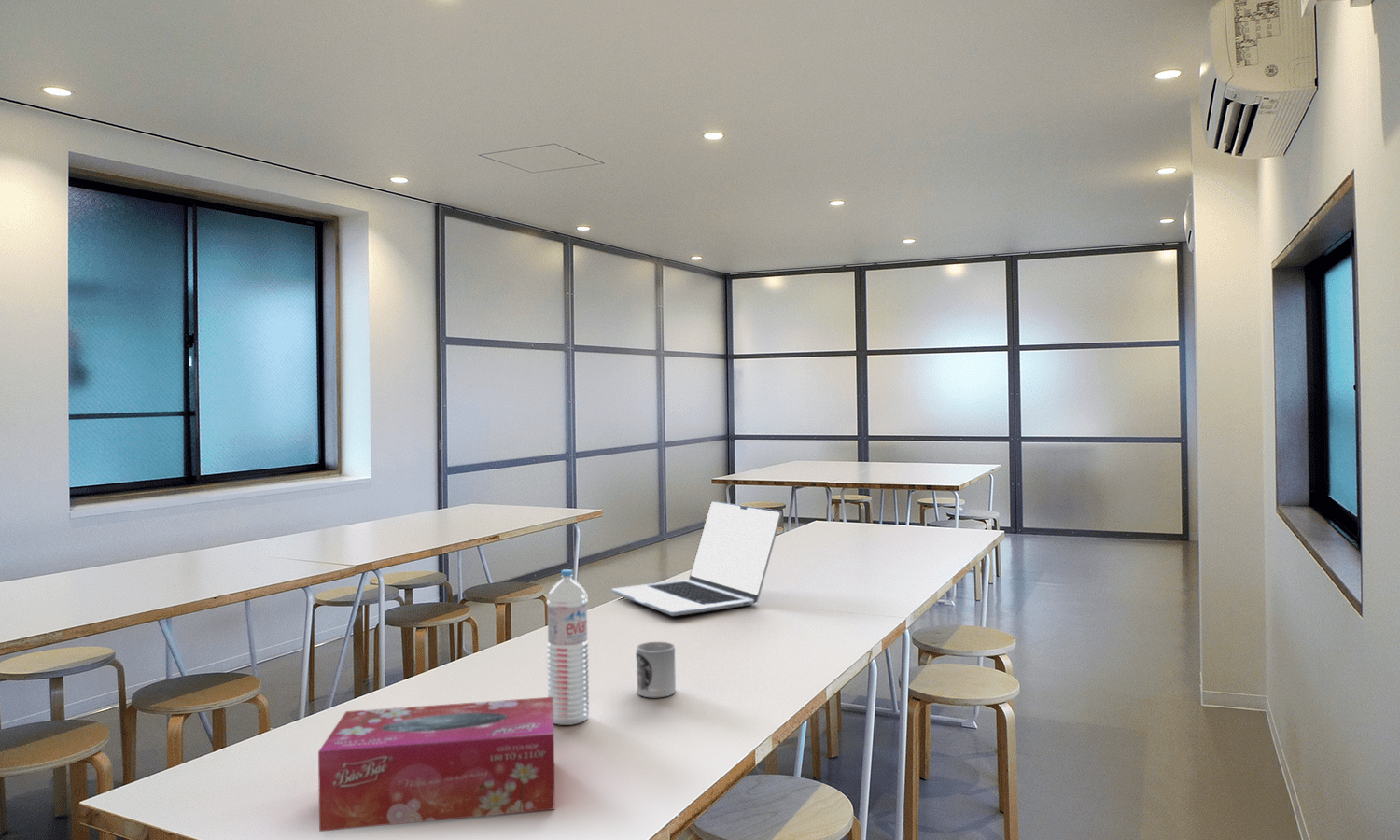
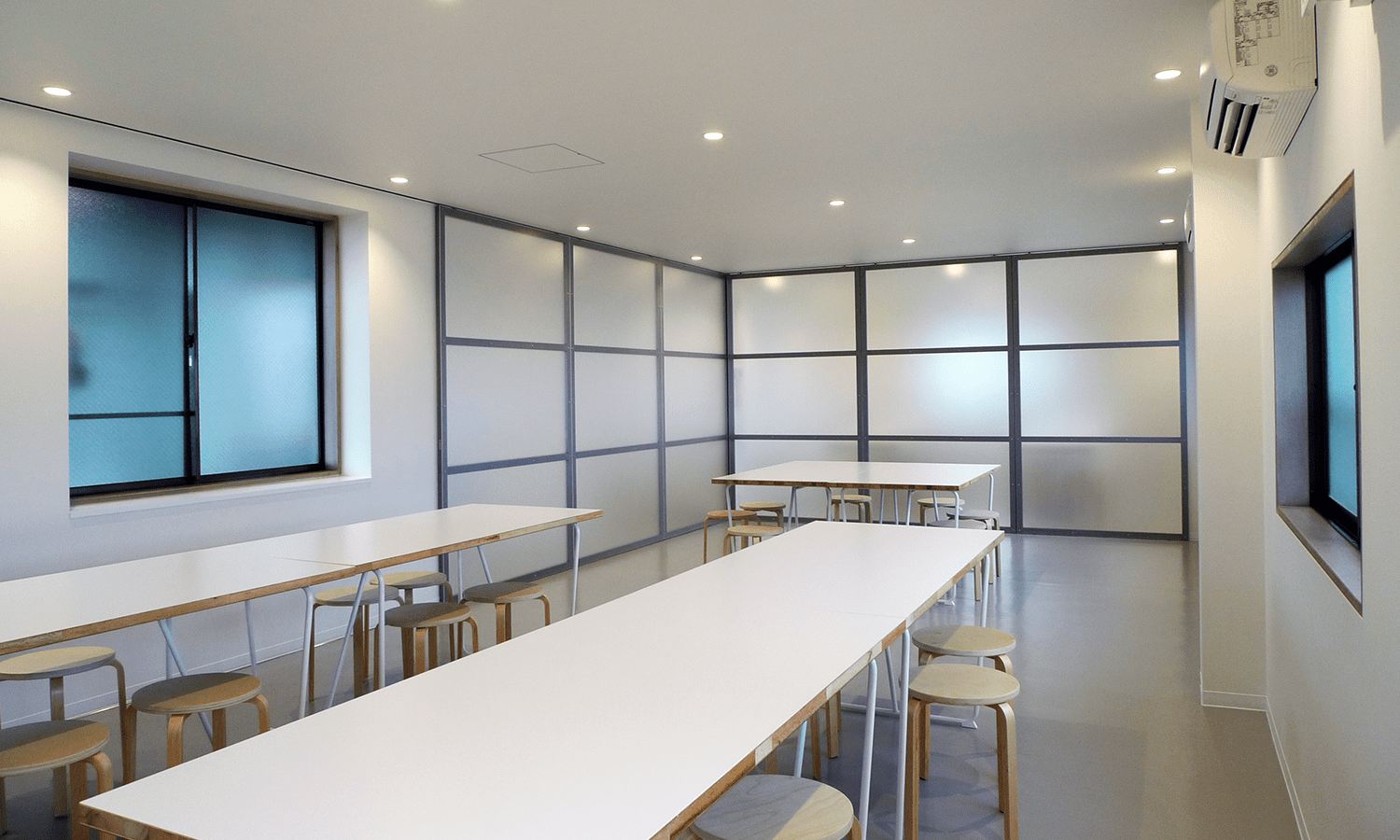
- cup (651, 666)
- laptop (696, 553)
- water bottle (567, 644)
- tissue box (445, 758)
